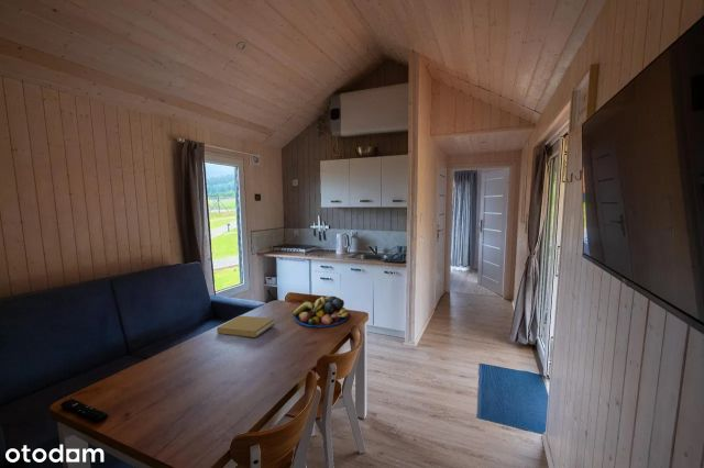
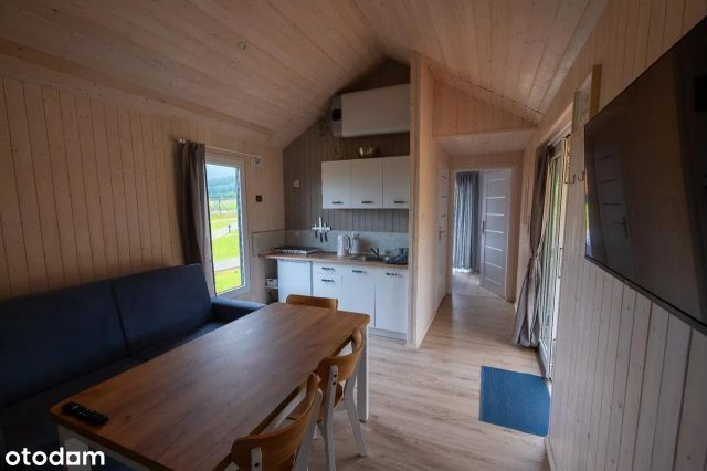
- book (246, 325)
- fruit bowl (321, 307)
